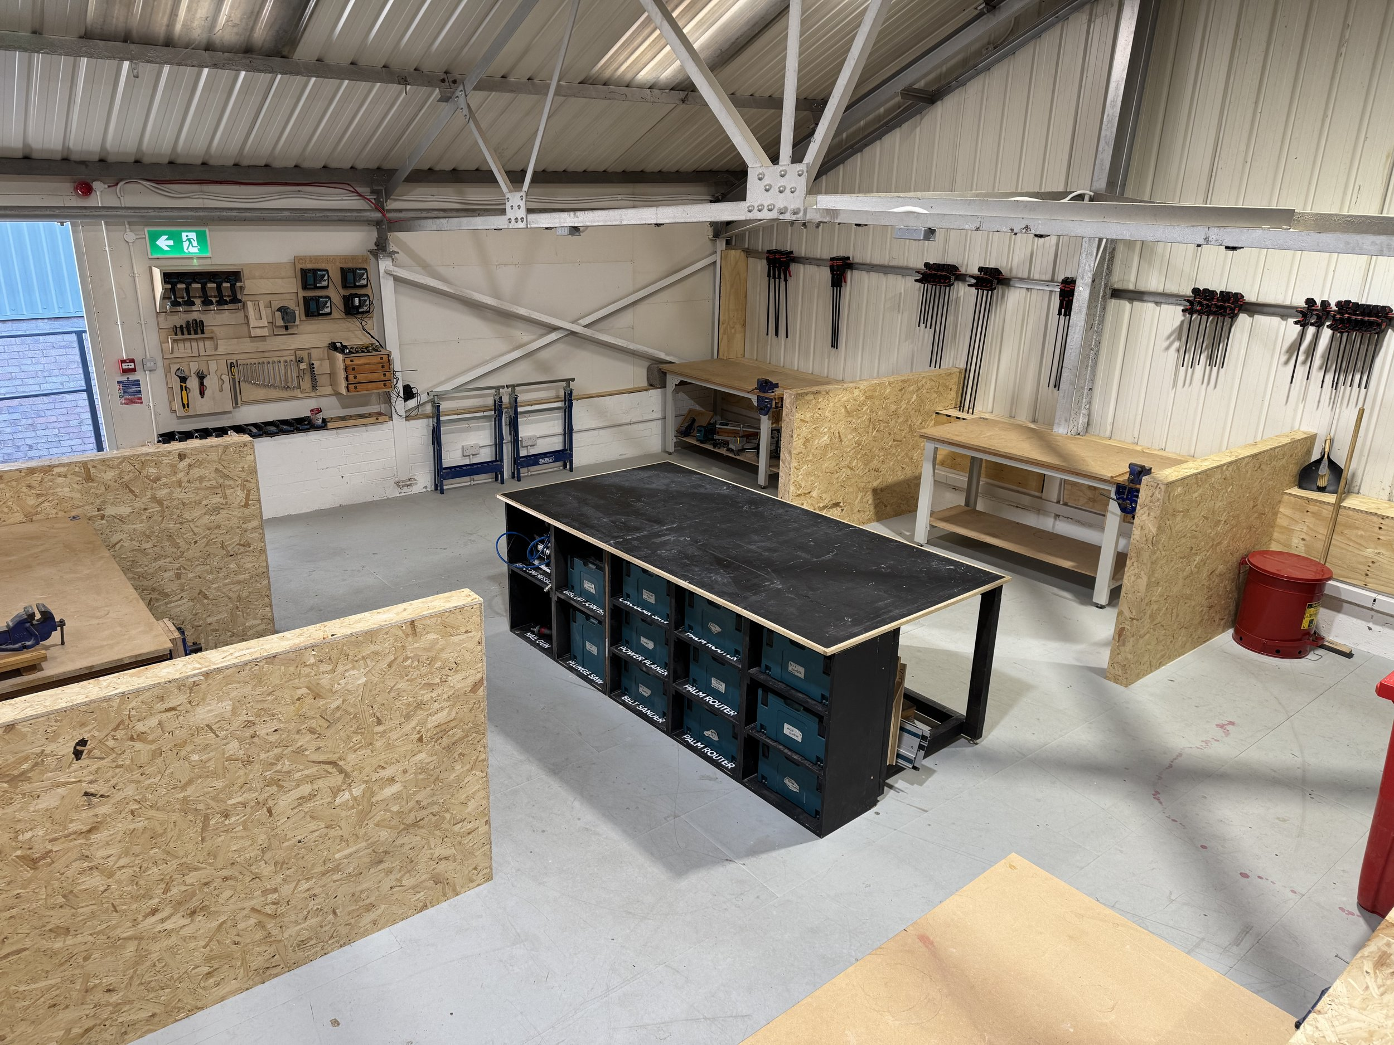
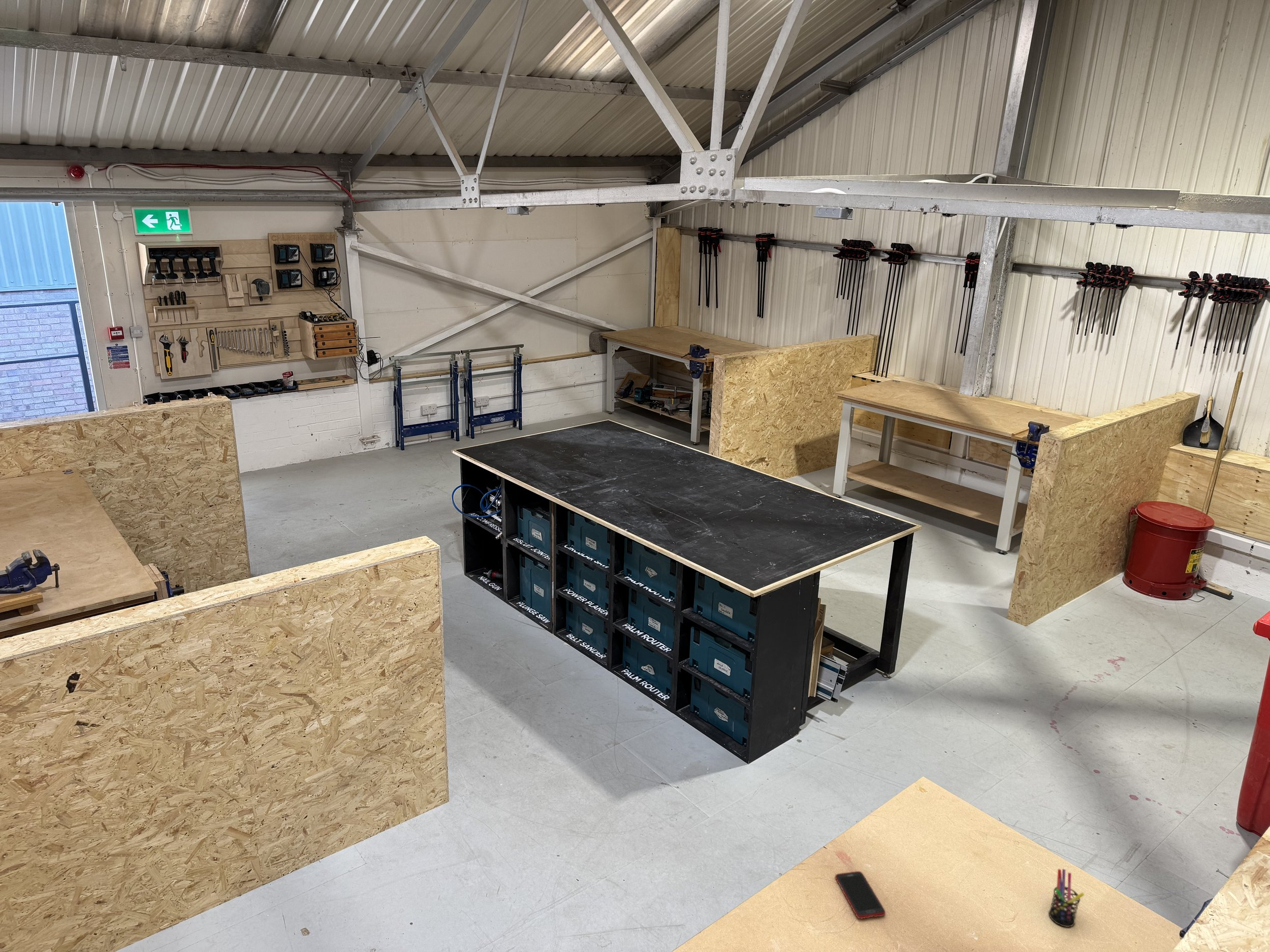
+ pen holder (1063, 898)
+ cell phone (860, 894)
